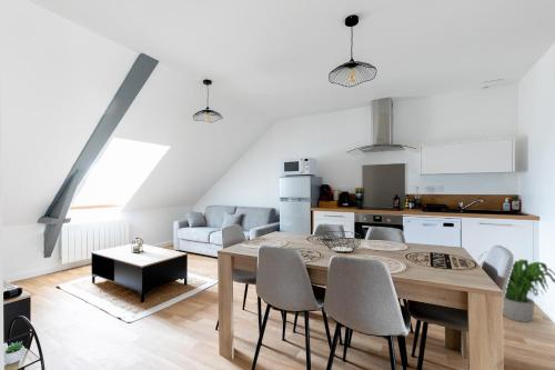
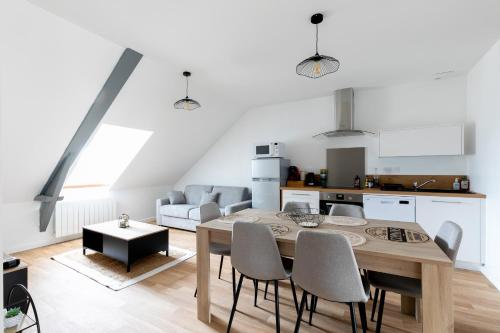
- potted plant (516, 288)
